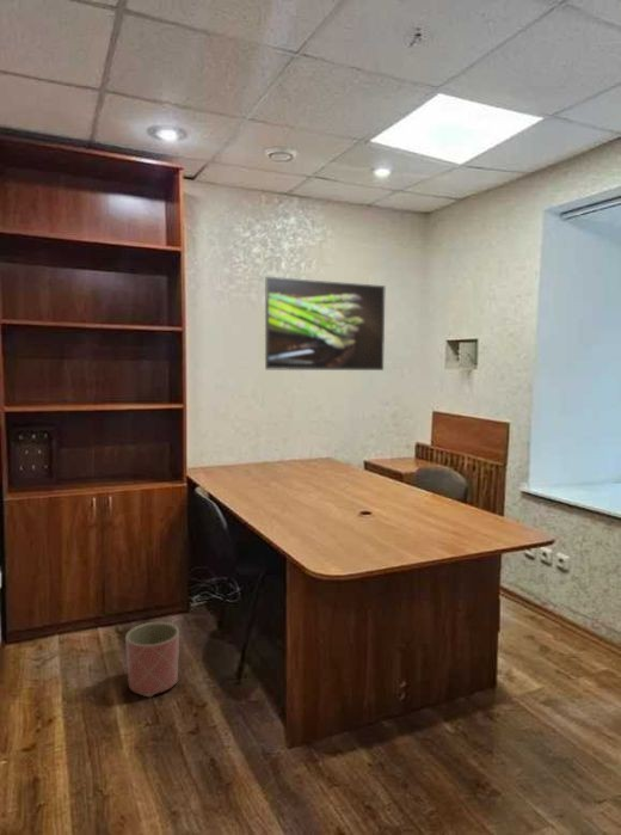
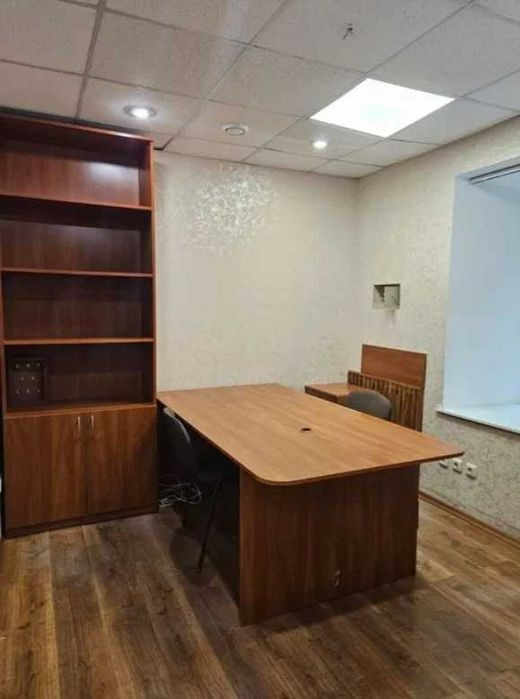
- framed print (327, 326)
- planter (153, 658)
